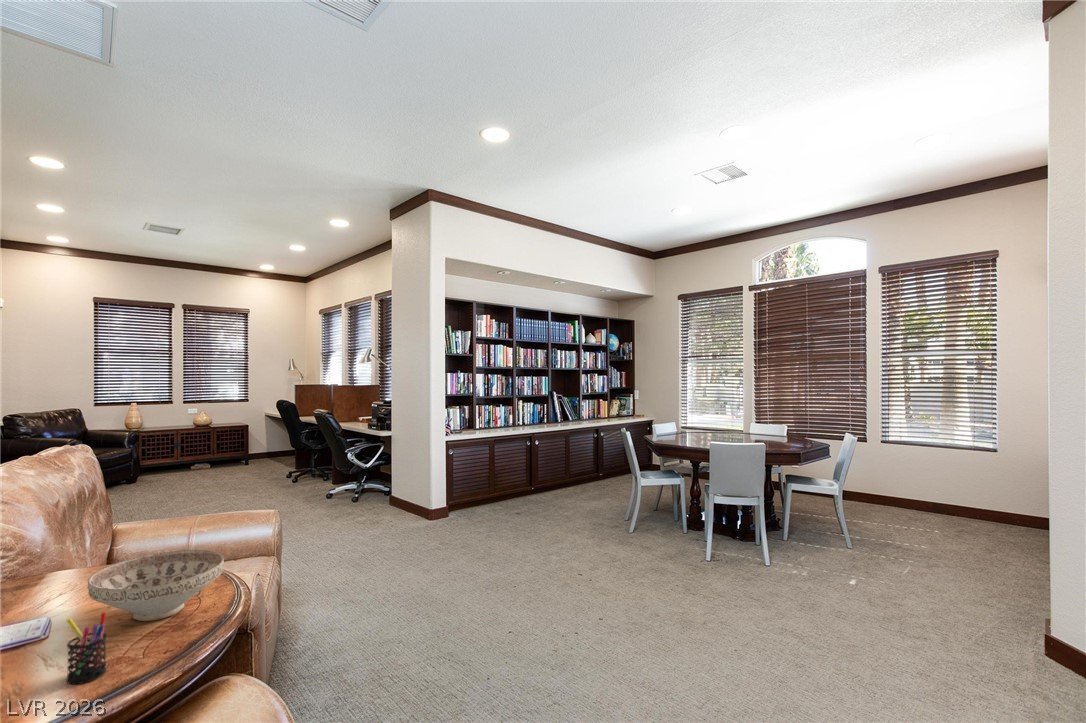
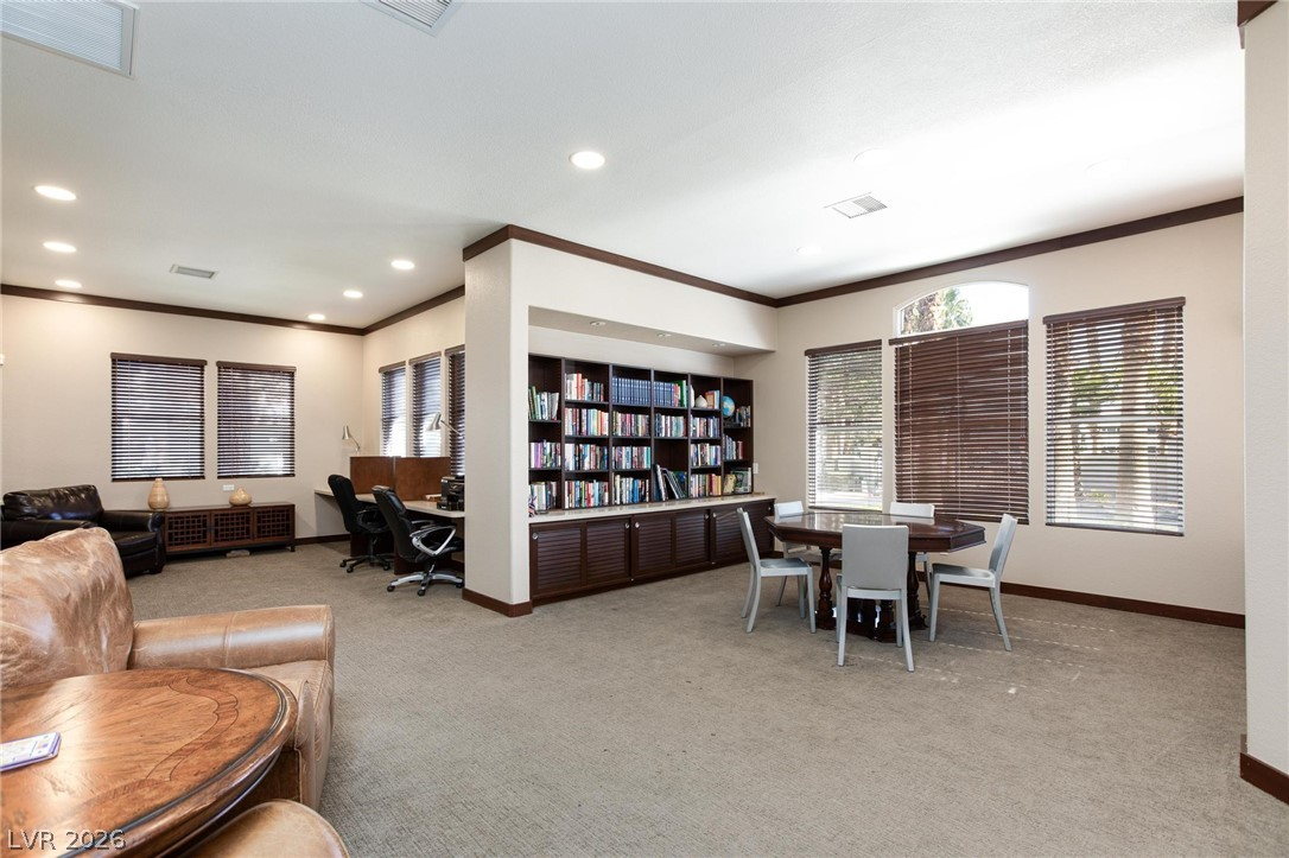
- pen holder (91, 642)
- decorative bowl (159, 589)
